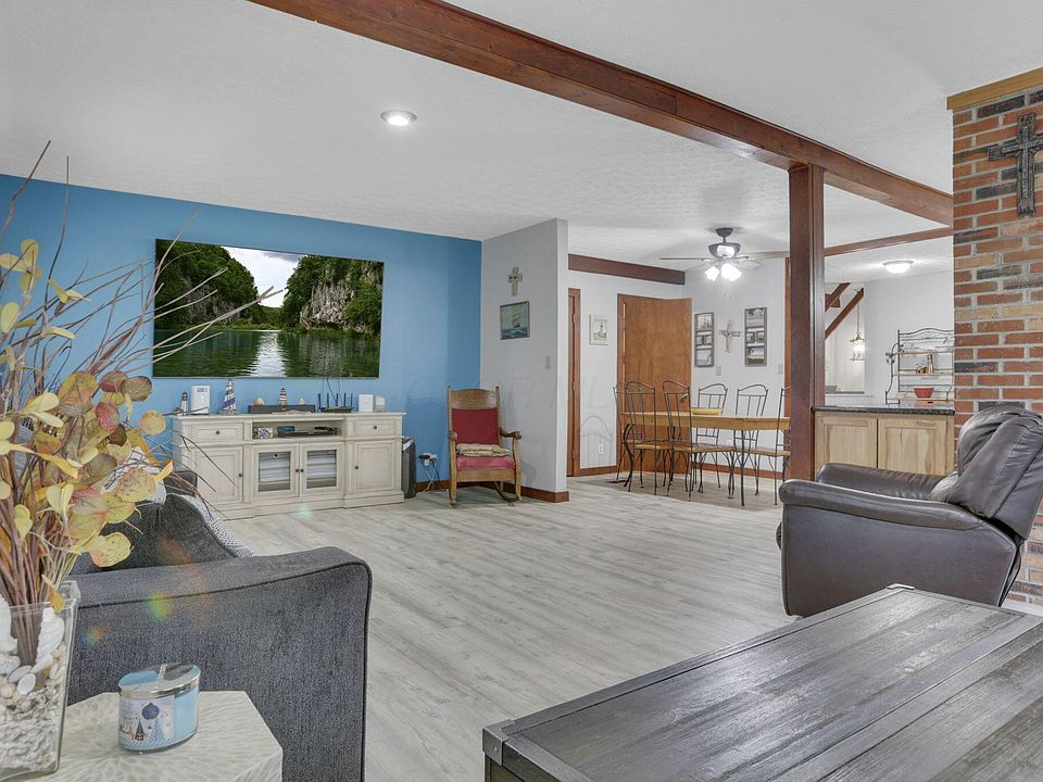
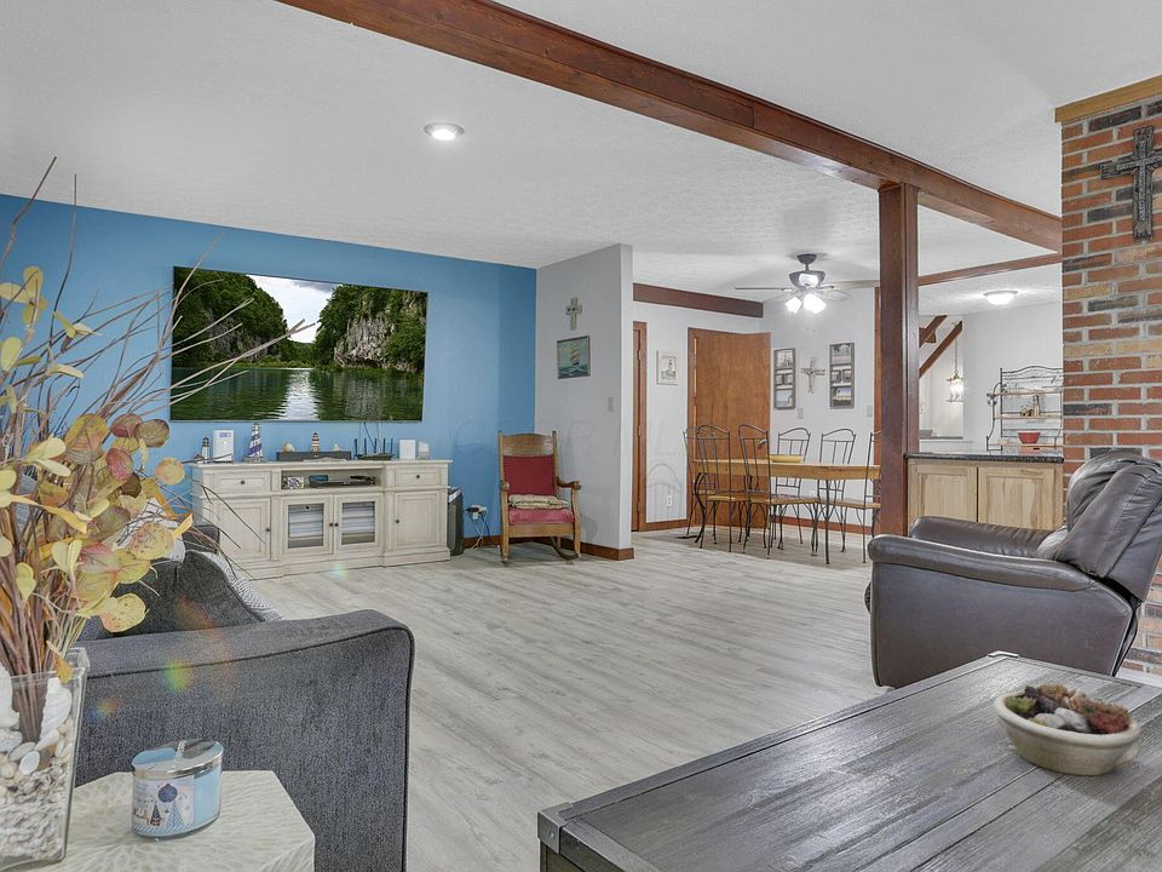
+ succulent planter (1064, 725)
